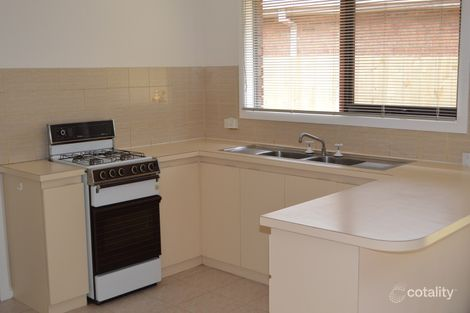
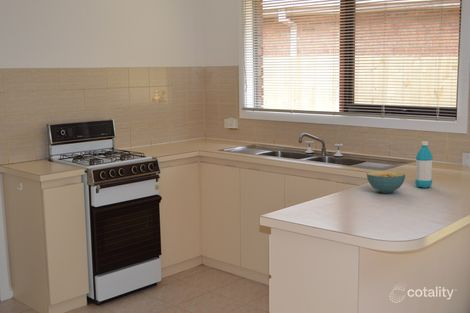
+ cereal bowl (385, 182)
+ water bottle (424, 164)
